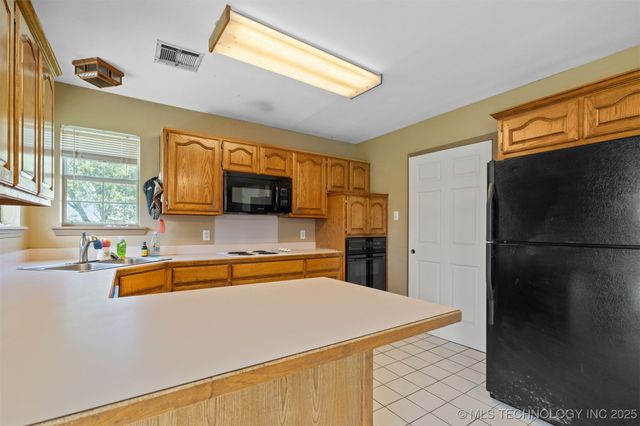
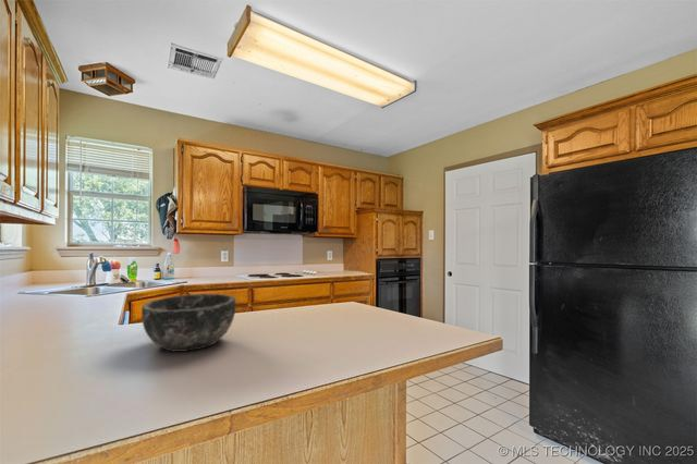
+ bowl (191, 321)
